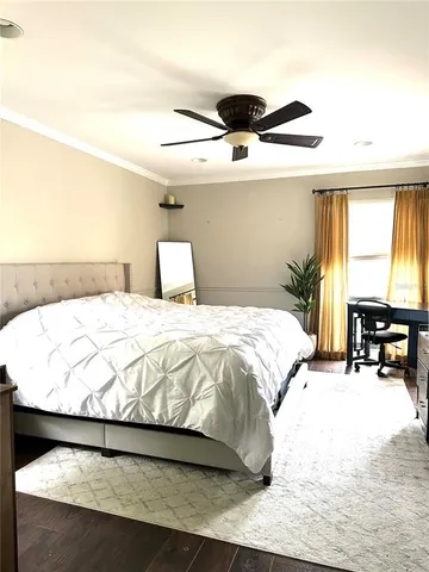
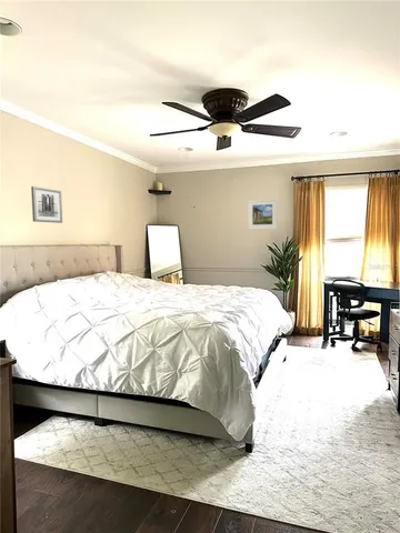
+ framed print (262, 214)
+ wall art (47, 205)
